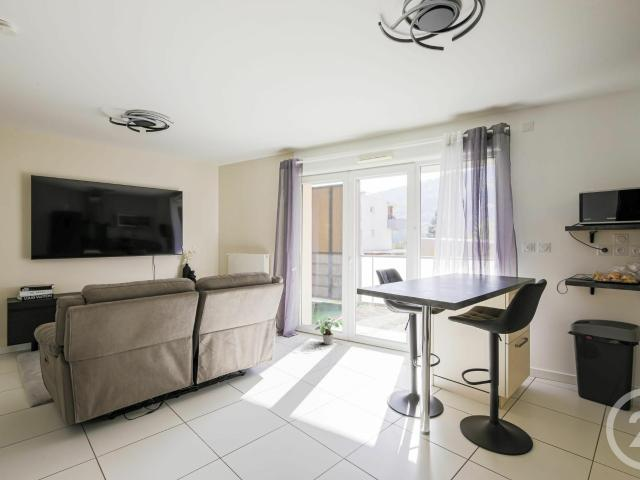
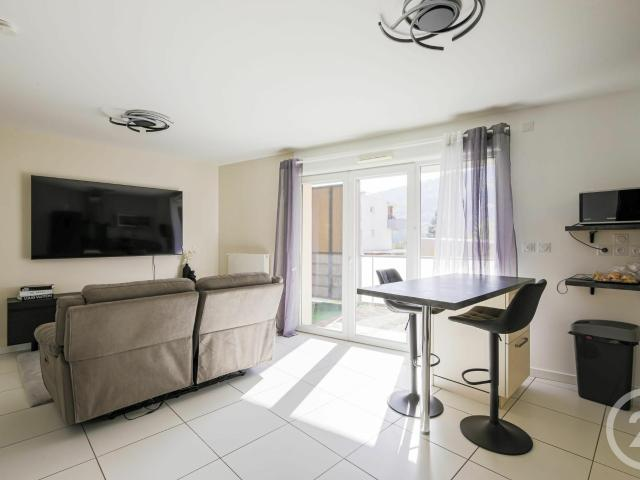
- potted plant (326, 330)
